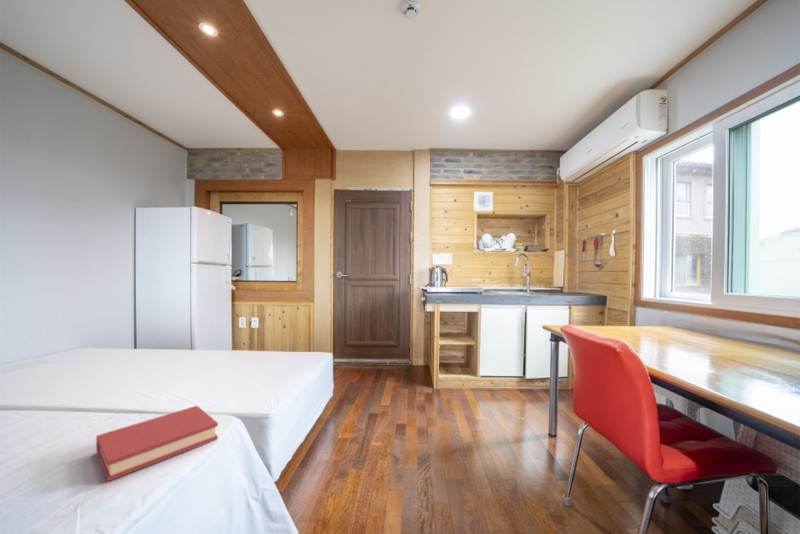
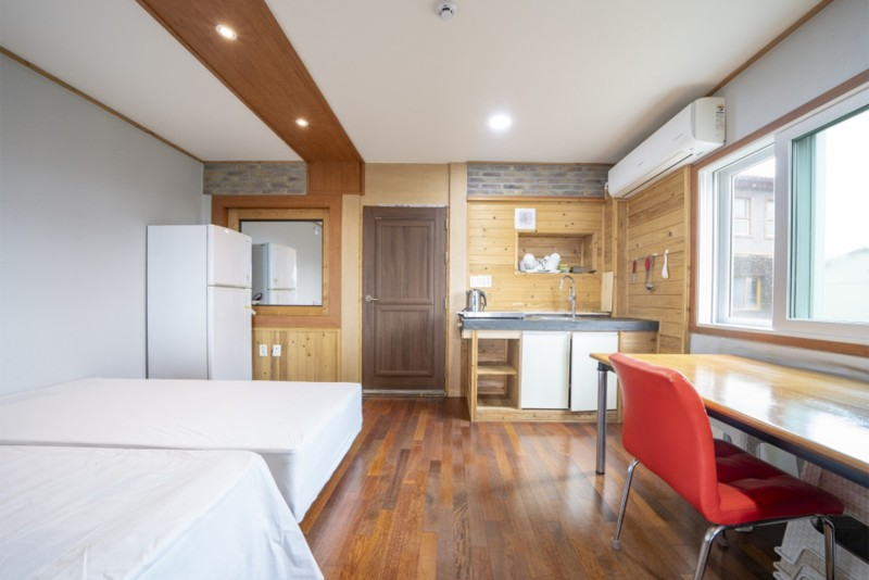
- hardback book (159, 436)
